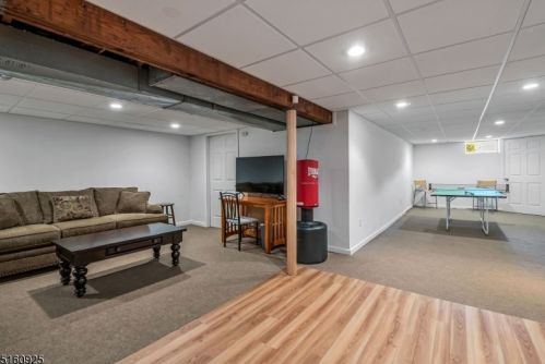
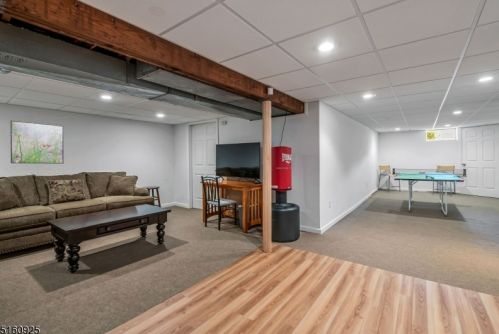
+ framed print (38, 143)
